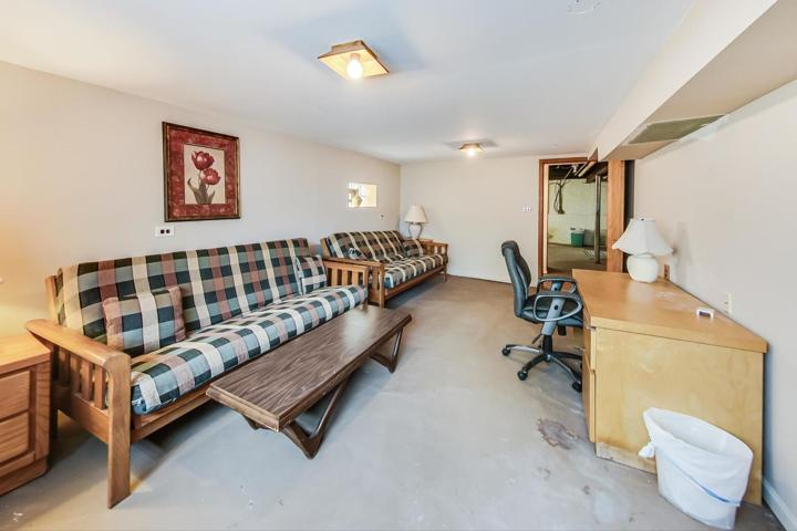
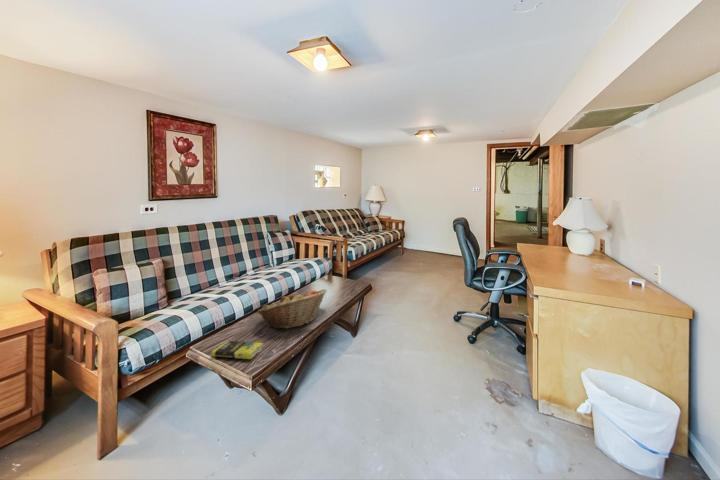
+ book (238, 349)
+ fruit basket (294, 305)
